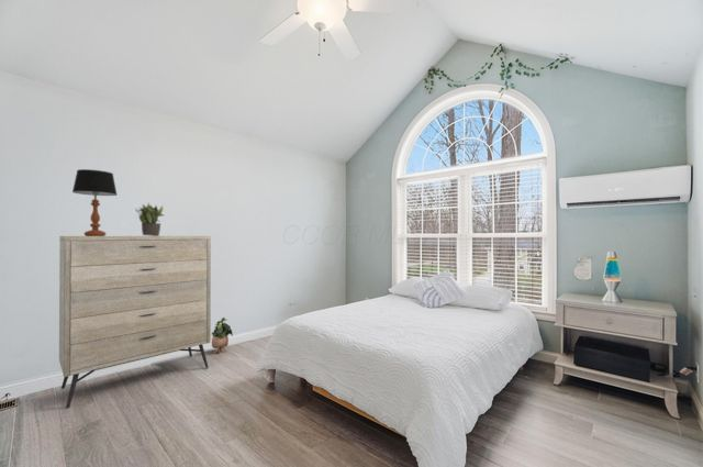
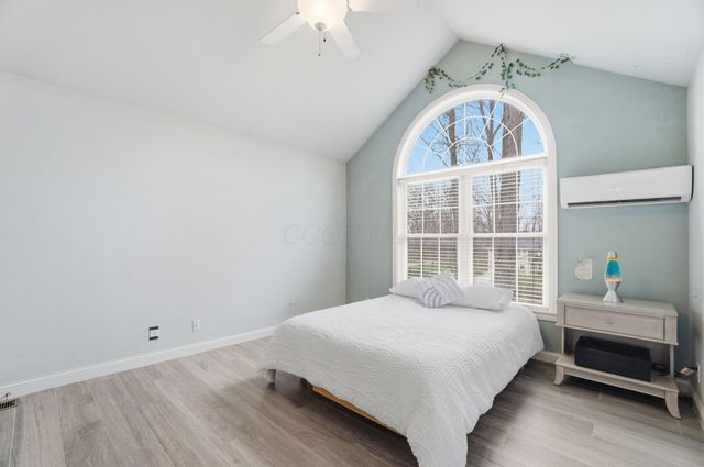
- potted plant (152, 219)
- dresser (141, 305)
- table lamp (94, 203)
- potted plant (222, 334)
